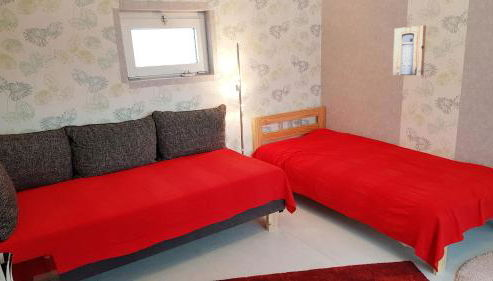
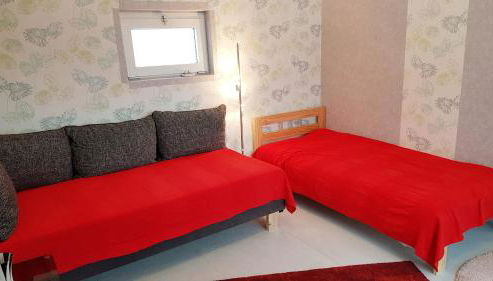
- wall art (408, 51)
